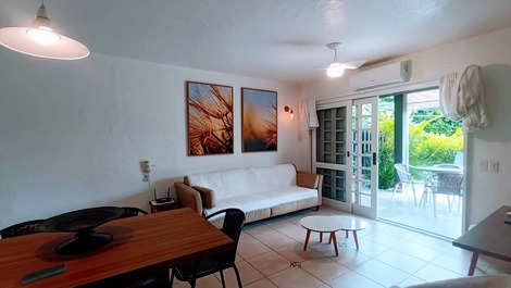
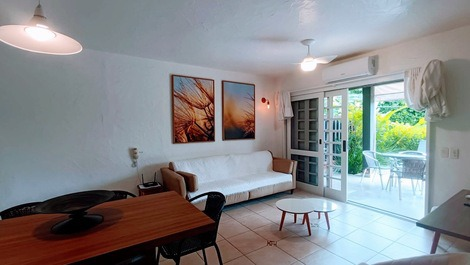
- smartphone (45, 272)
